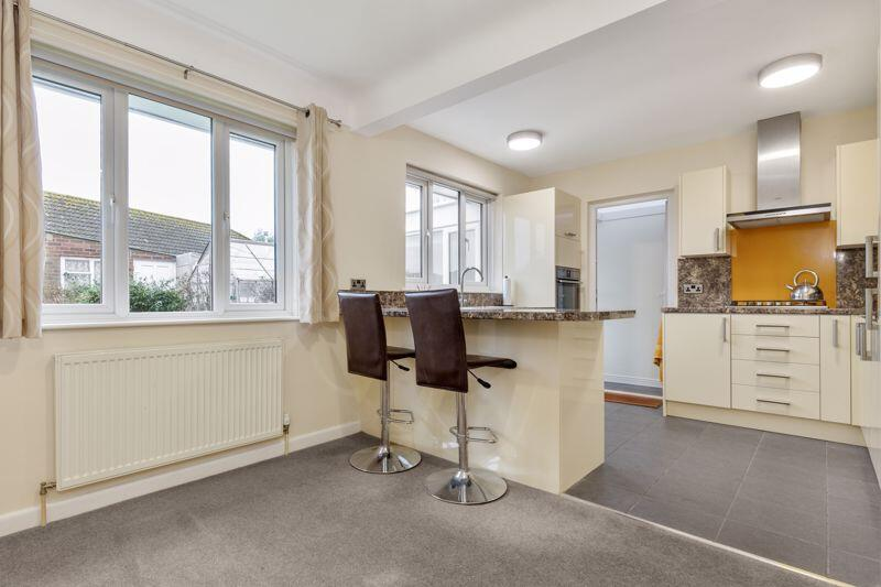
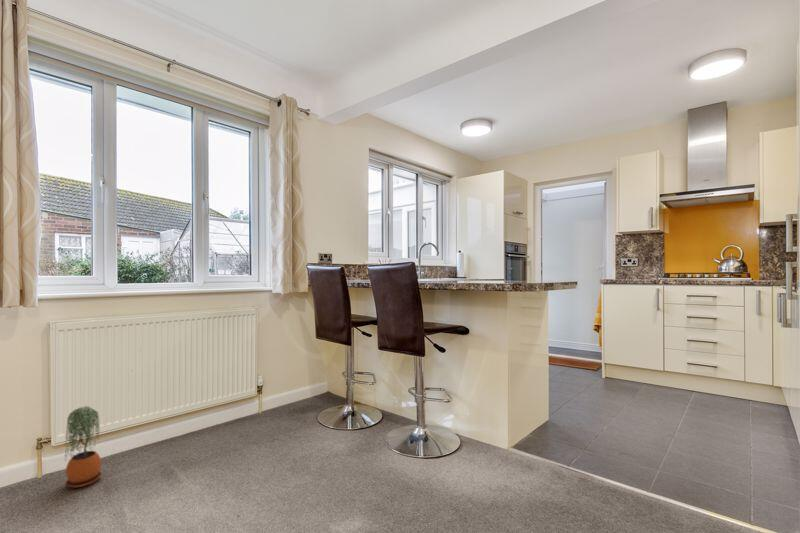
+ potted plant (80, 448)
